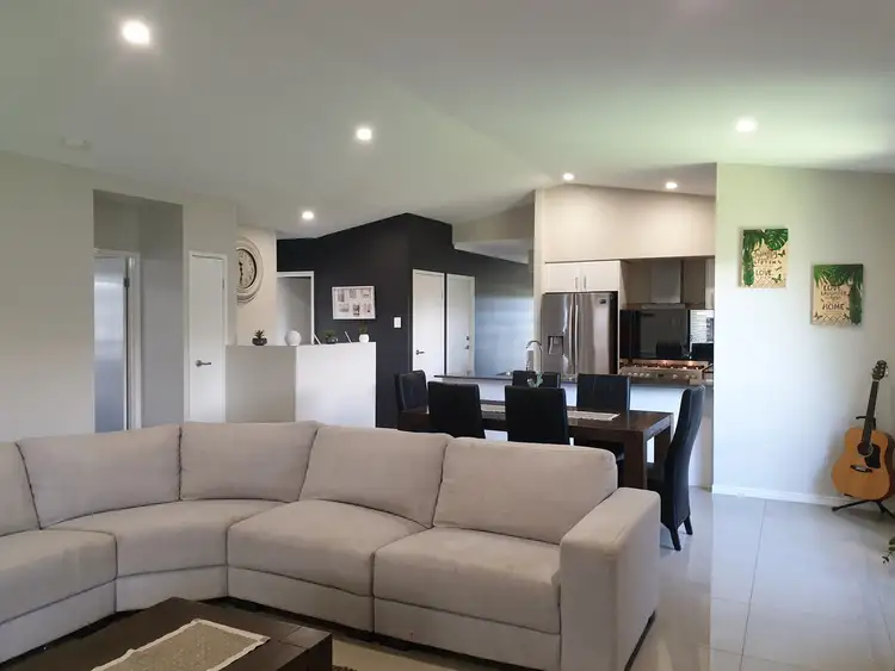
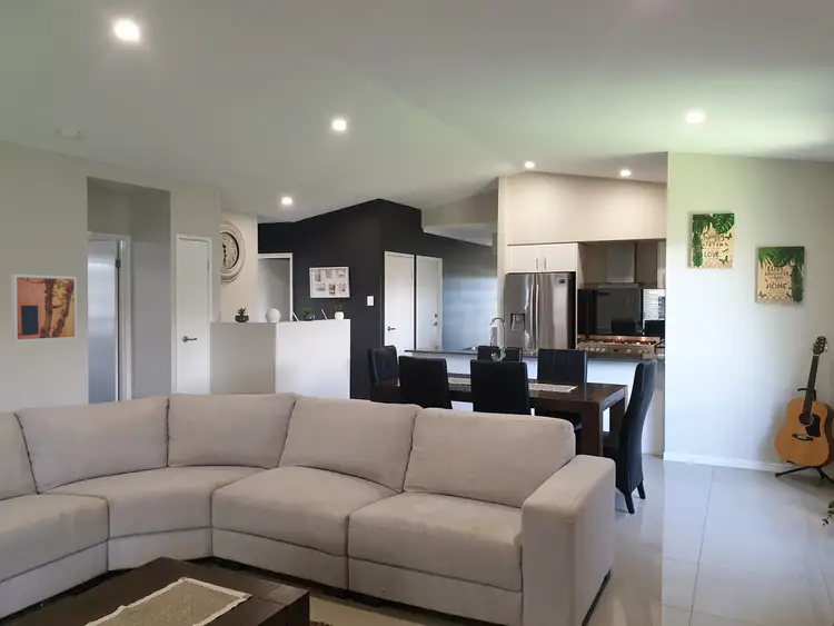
+ wall art (44, 308)
